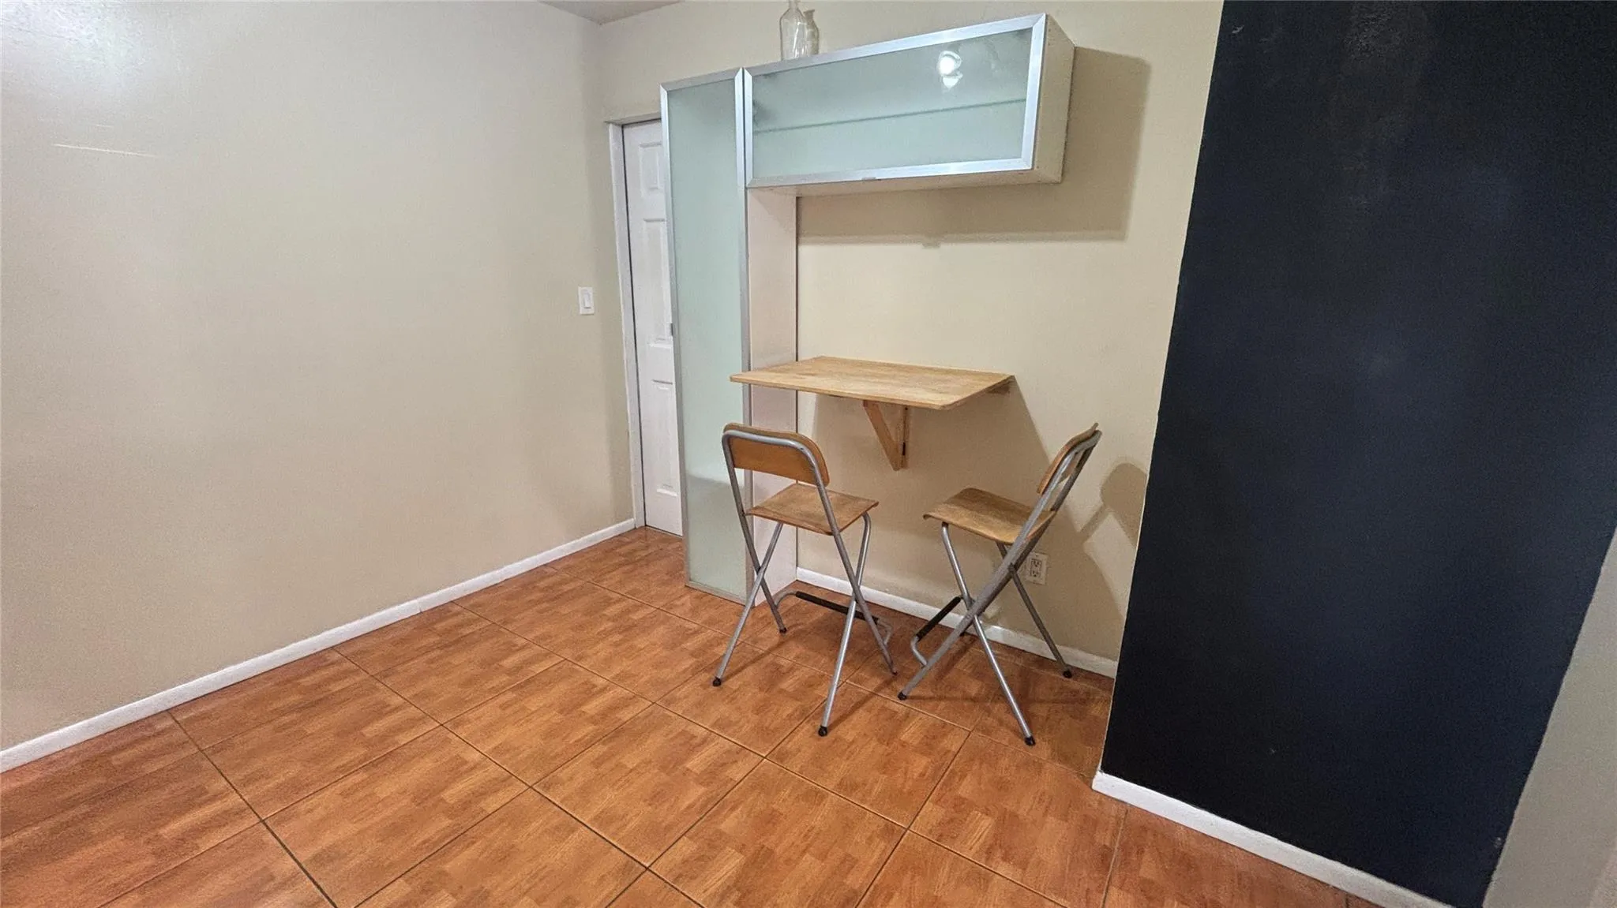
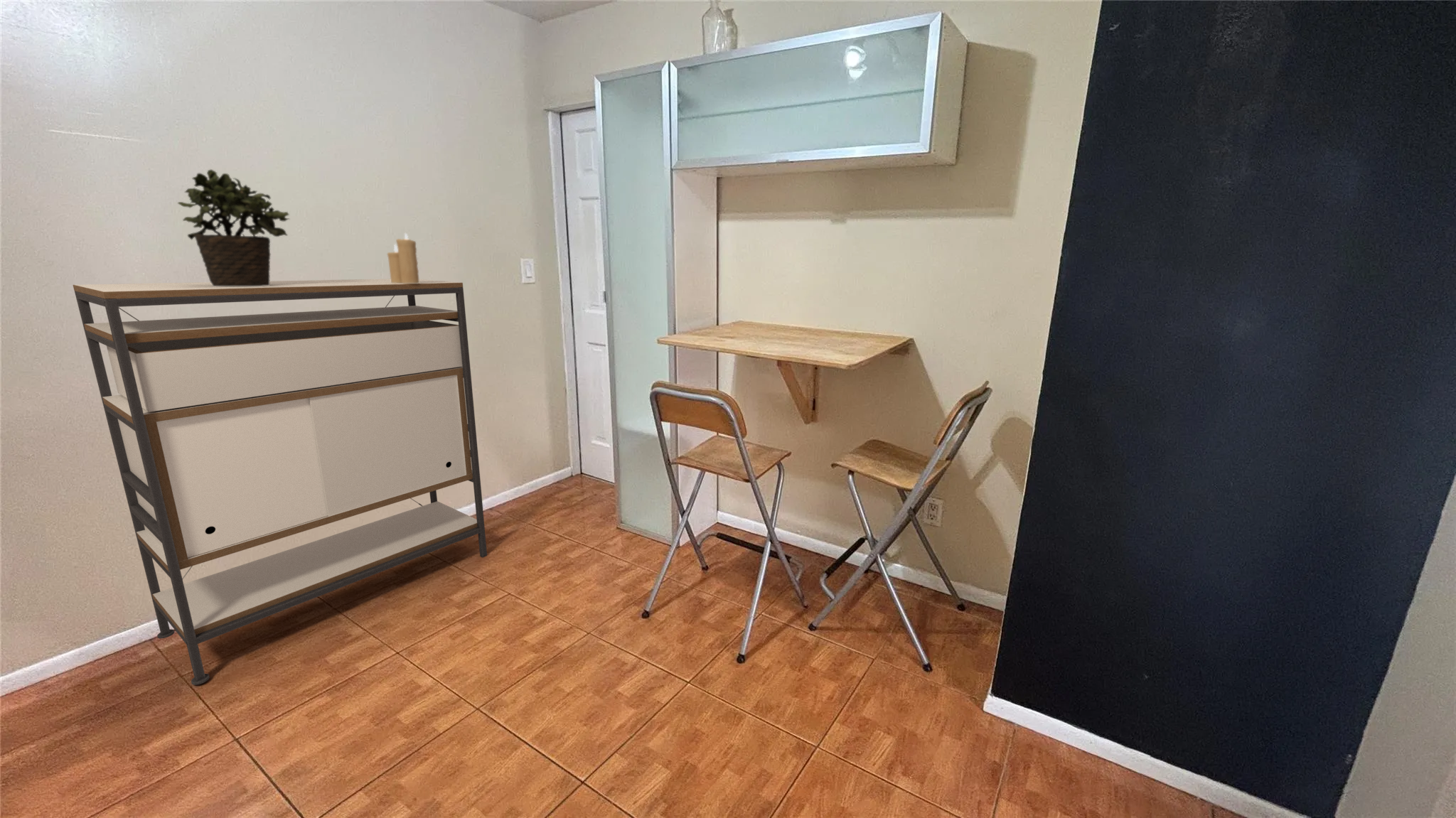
+ potted plant (230, 227)
+ shelving unit (321, 448)
+ candle (402, 257)
